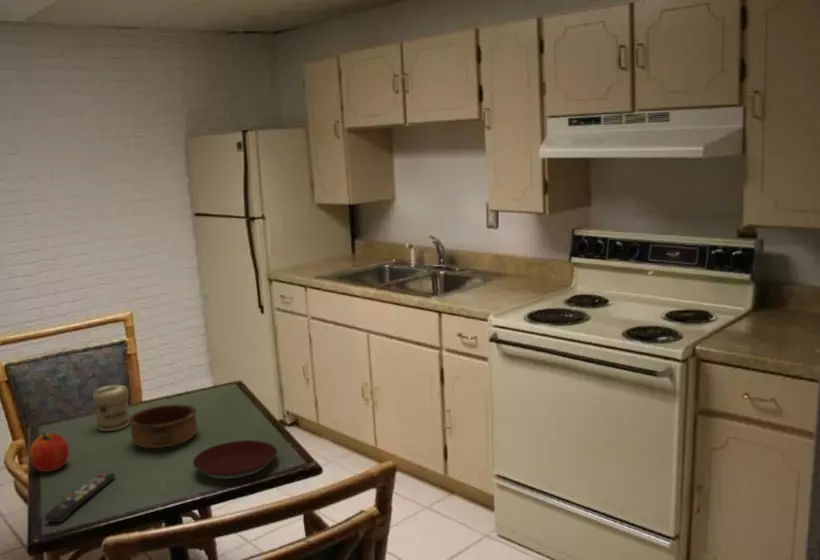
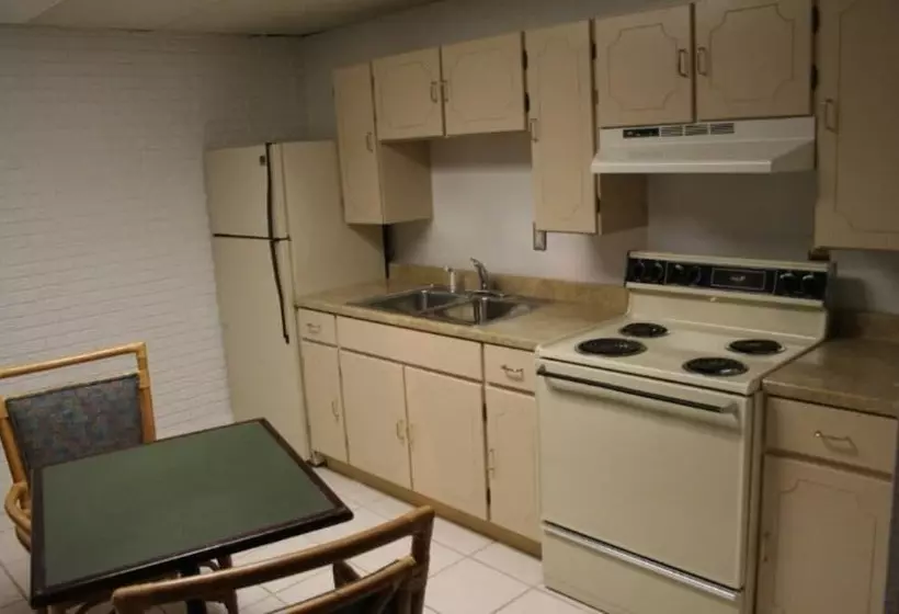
- jar (112, 407)
- apple (49, 450)
- remote control (82, 495)
- bowl (164, 427)
- plate (235, 461)
